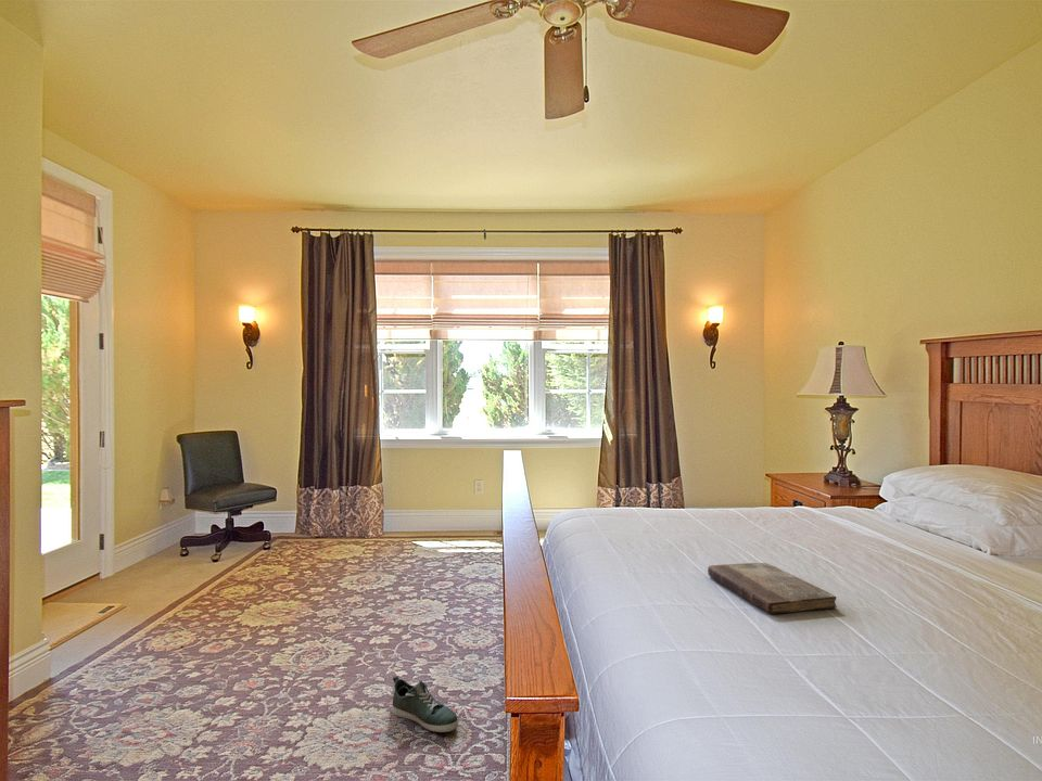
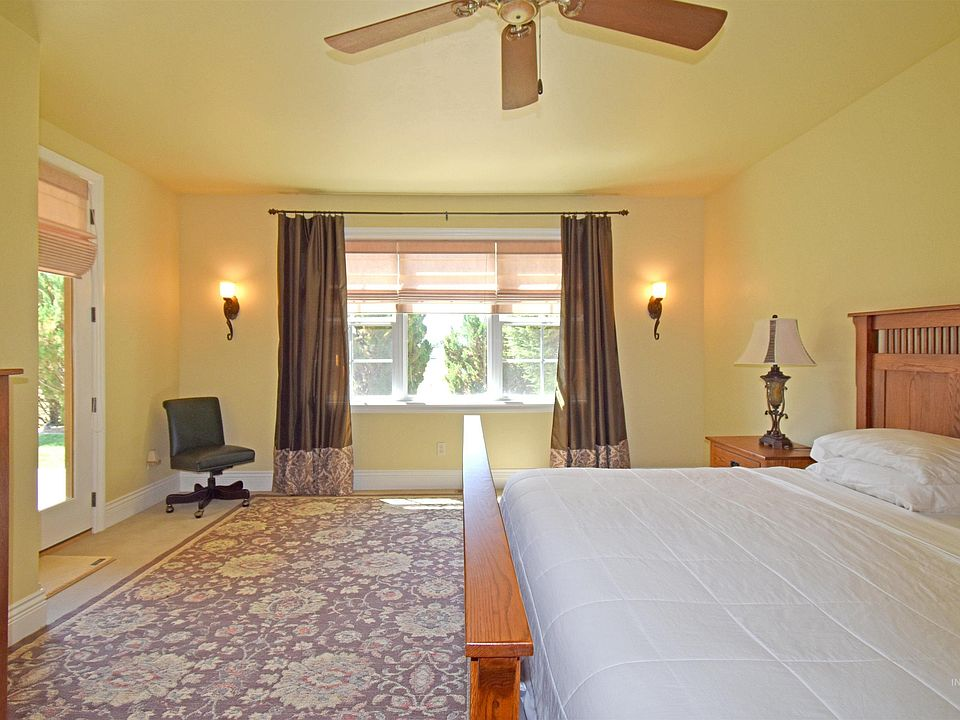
- sneaker (424, 702)
- book (766, 585)
